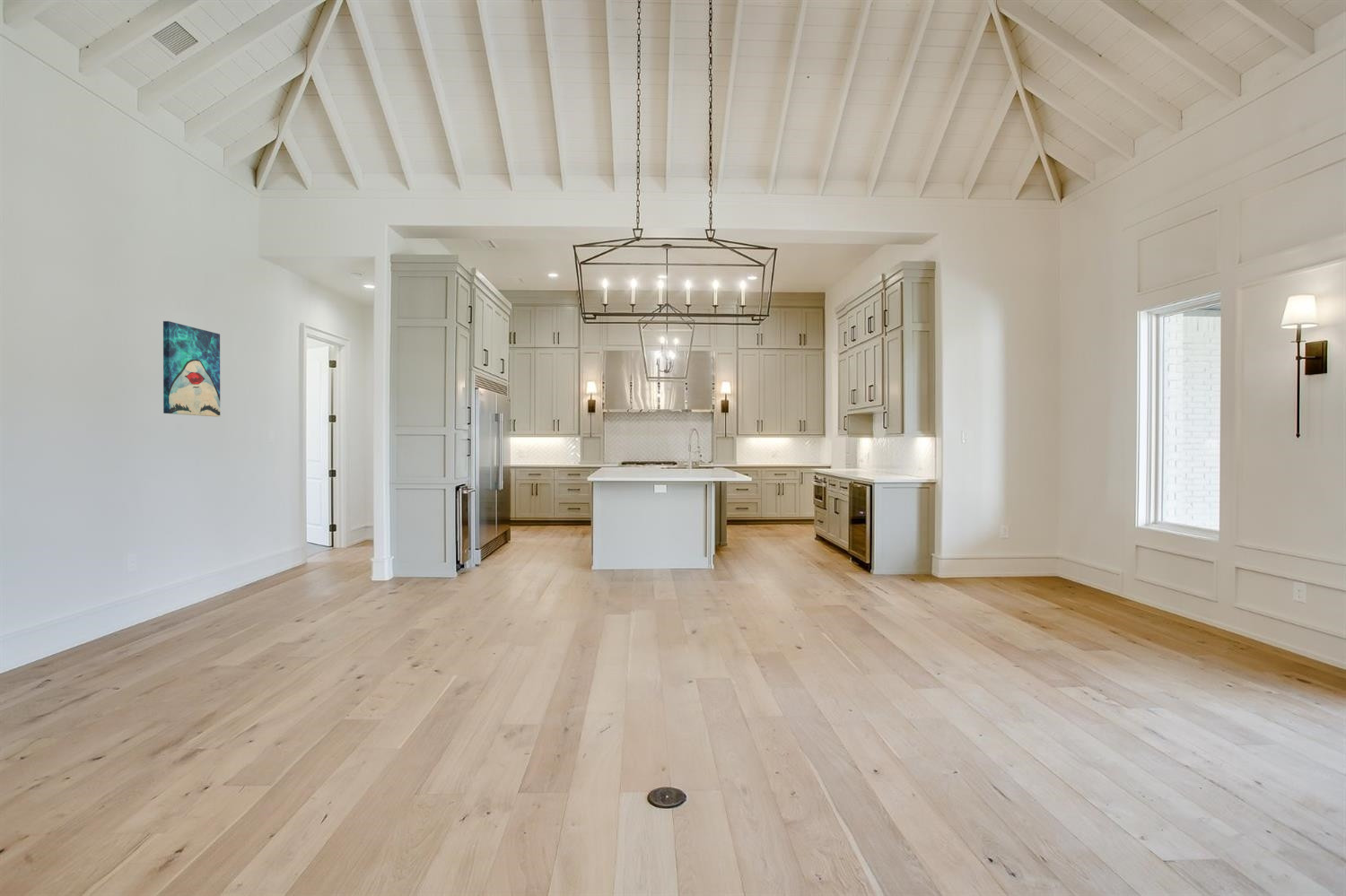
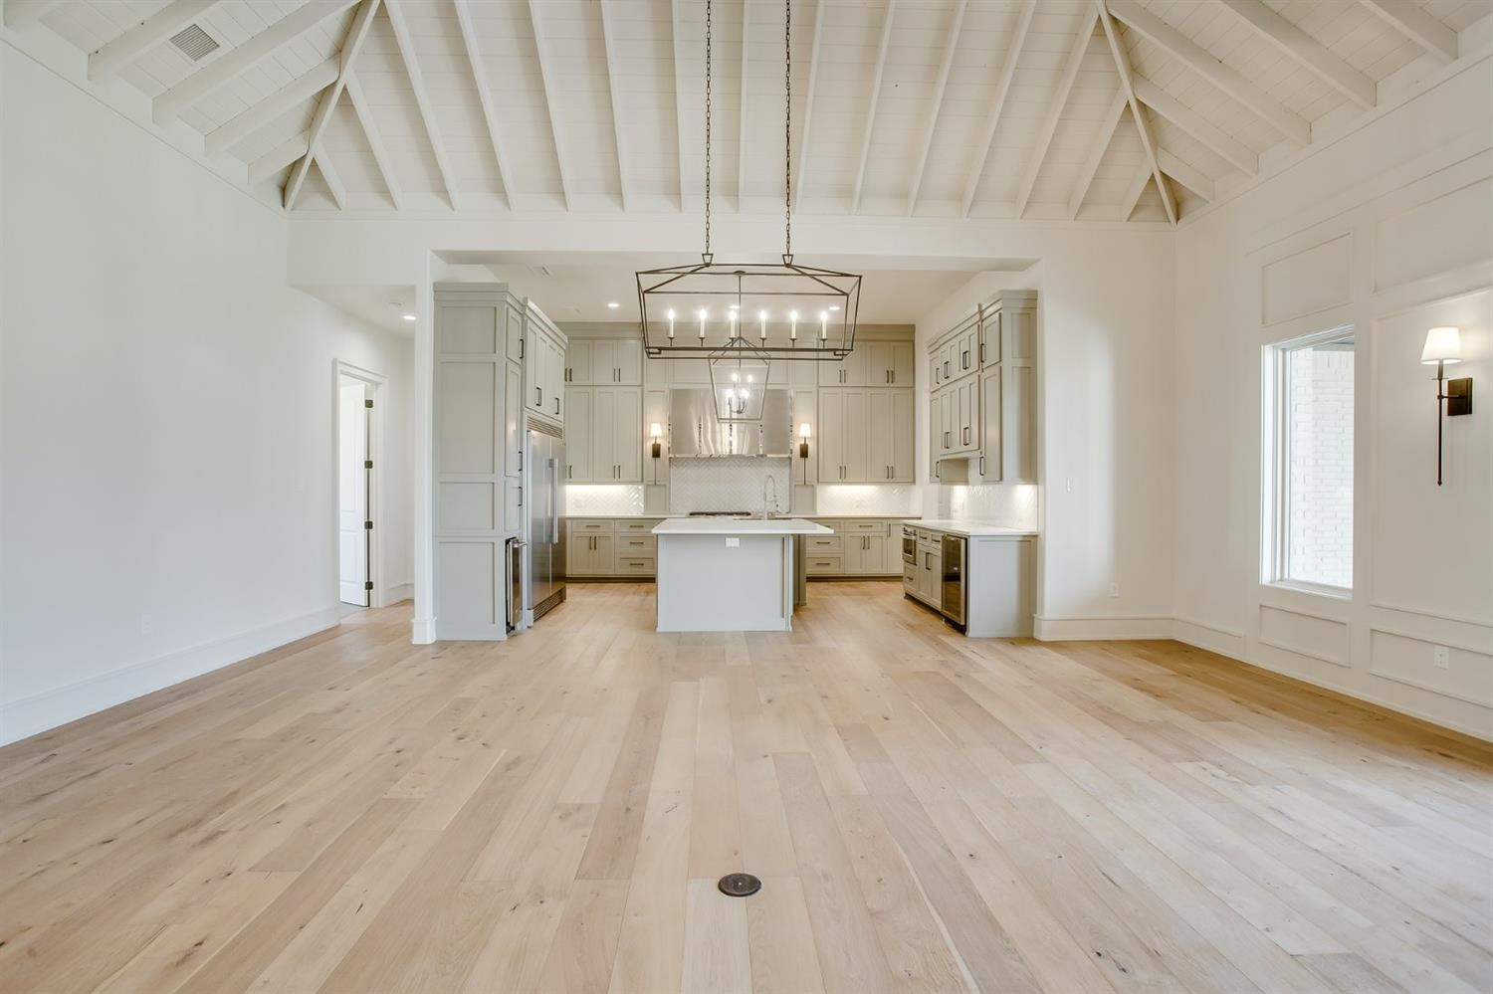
- wall art (193, 371)
